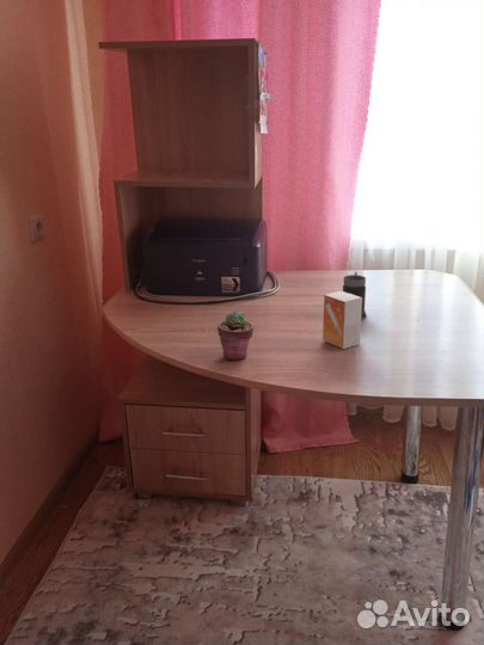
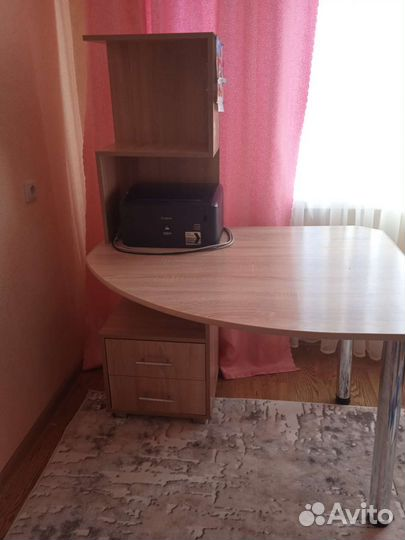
- mug (354, 294)
- potted succulent (235, 333)
- small box (342, 319)
